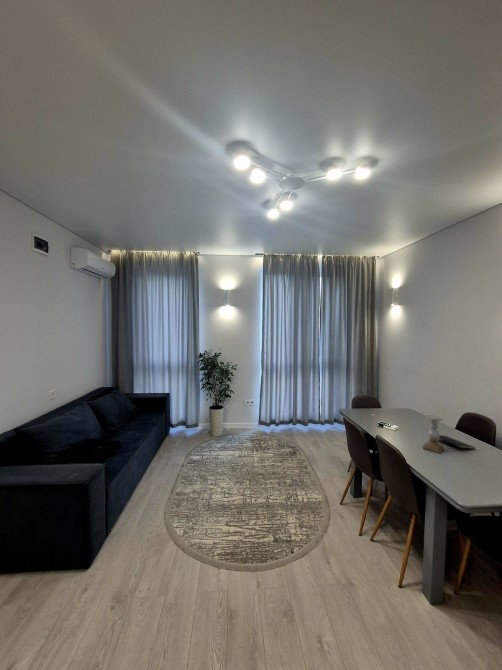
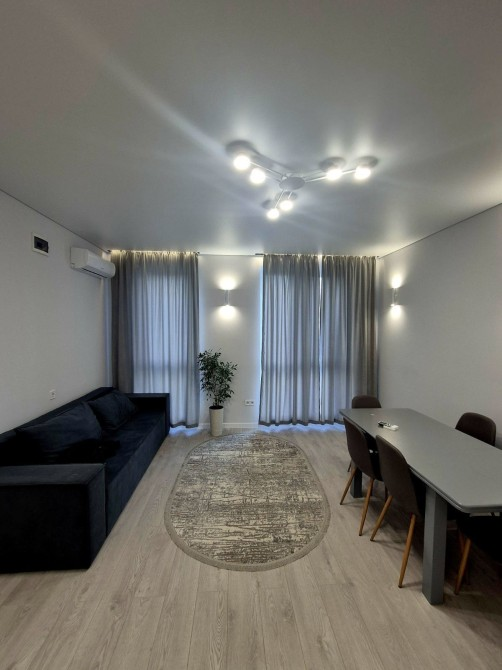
- notepad (452, 441)
- candle holder (433, 433)
